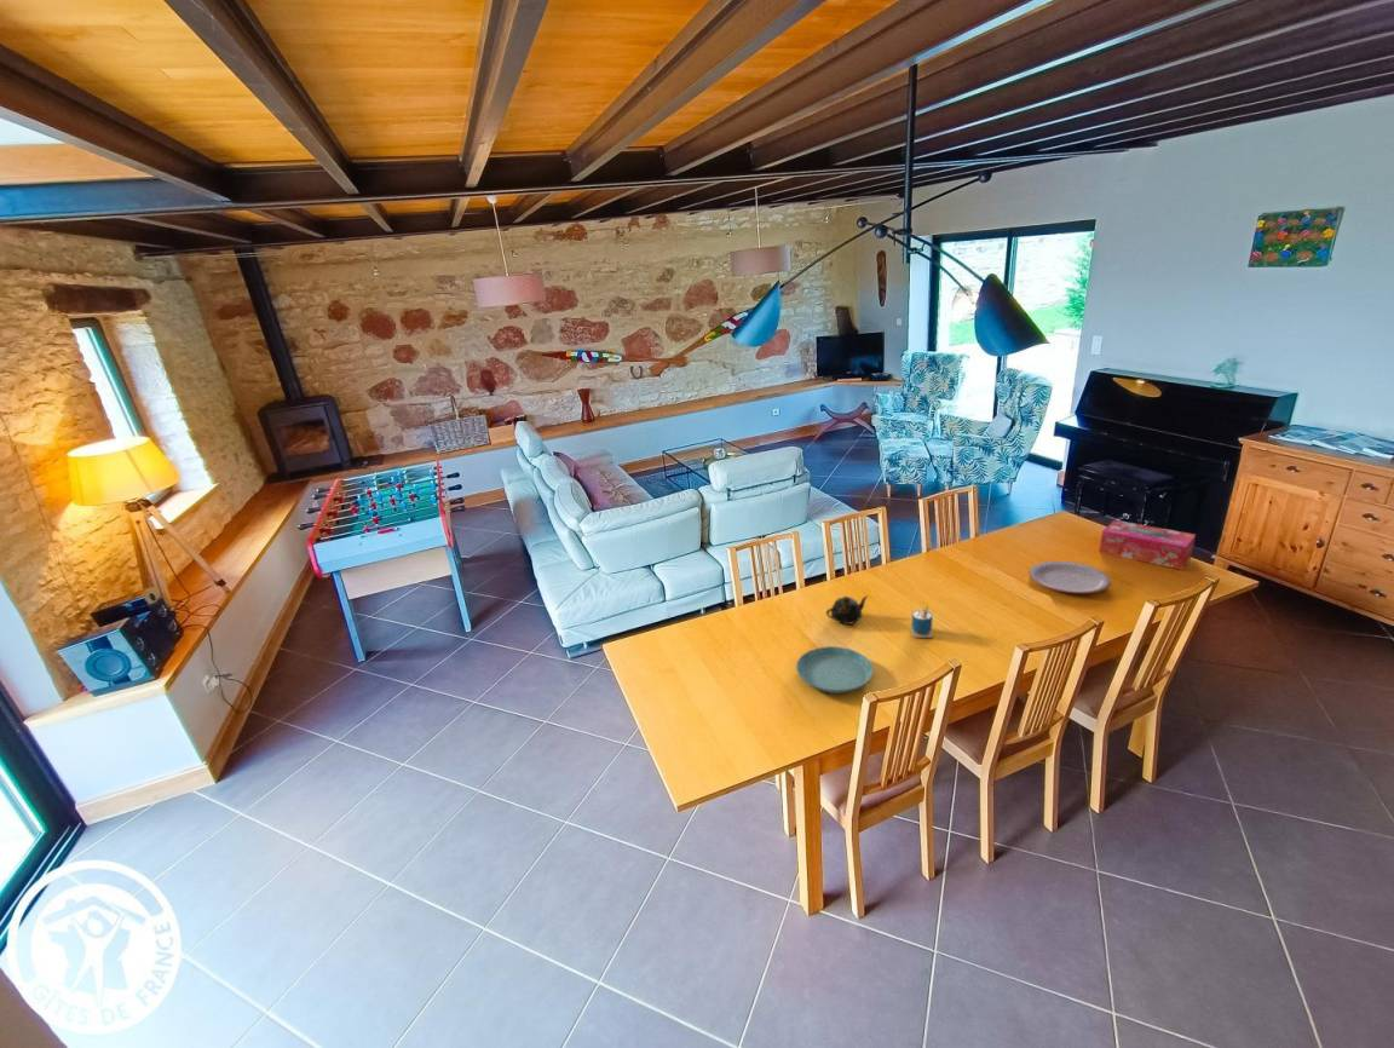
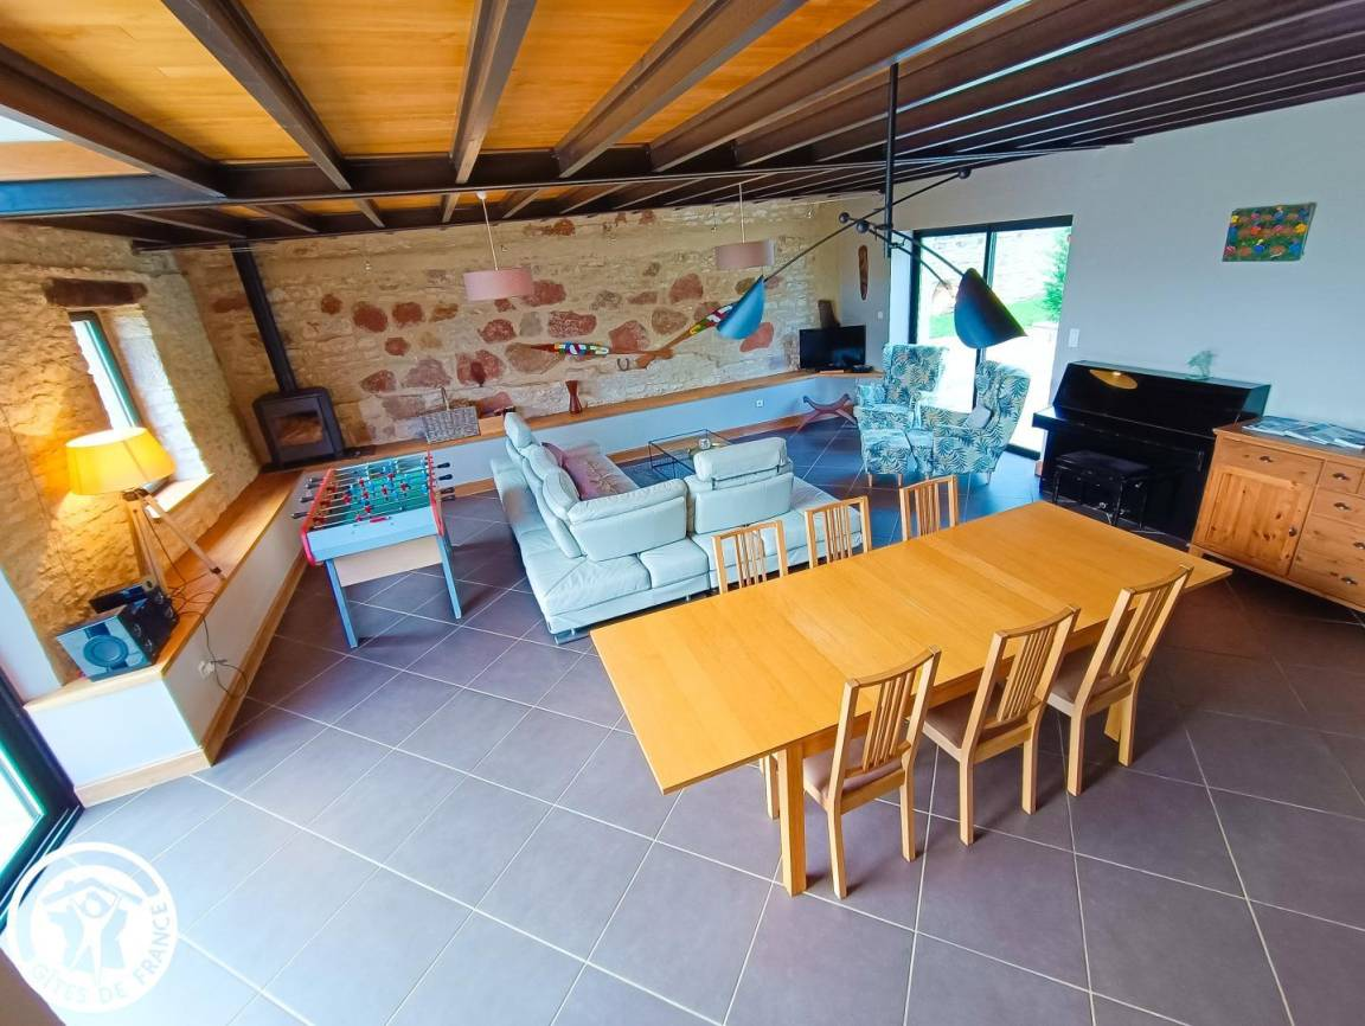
- tissue box (1146, 543)
- plate (1067, 578)
- cup (922, 617)
- saucer (834, 670)
- teapot (847, 608)
